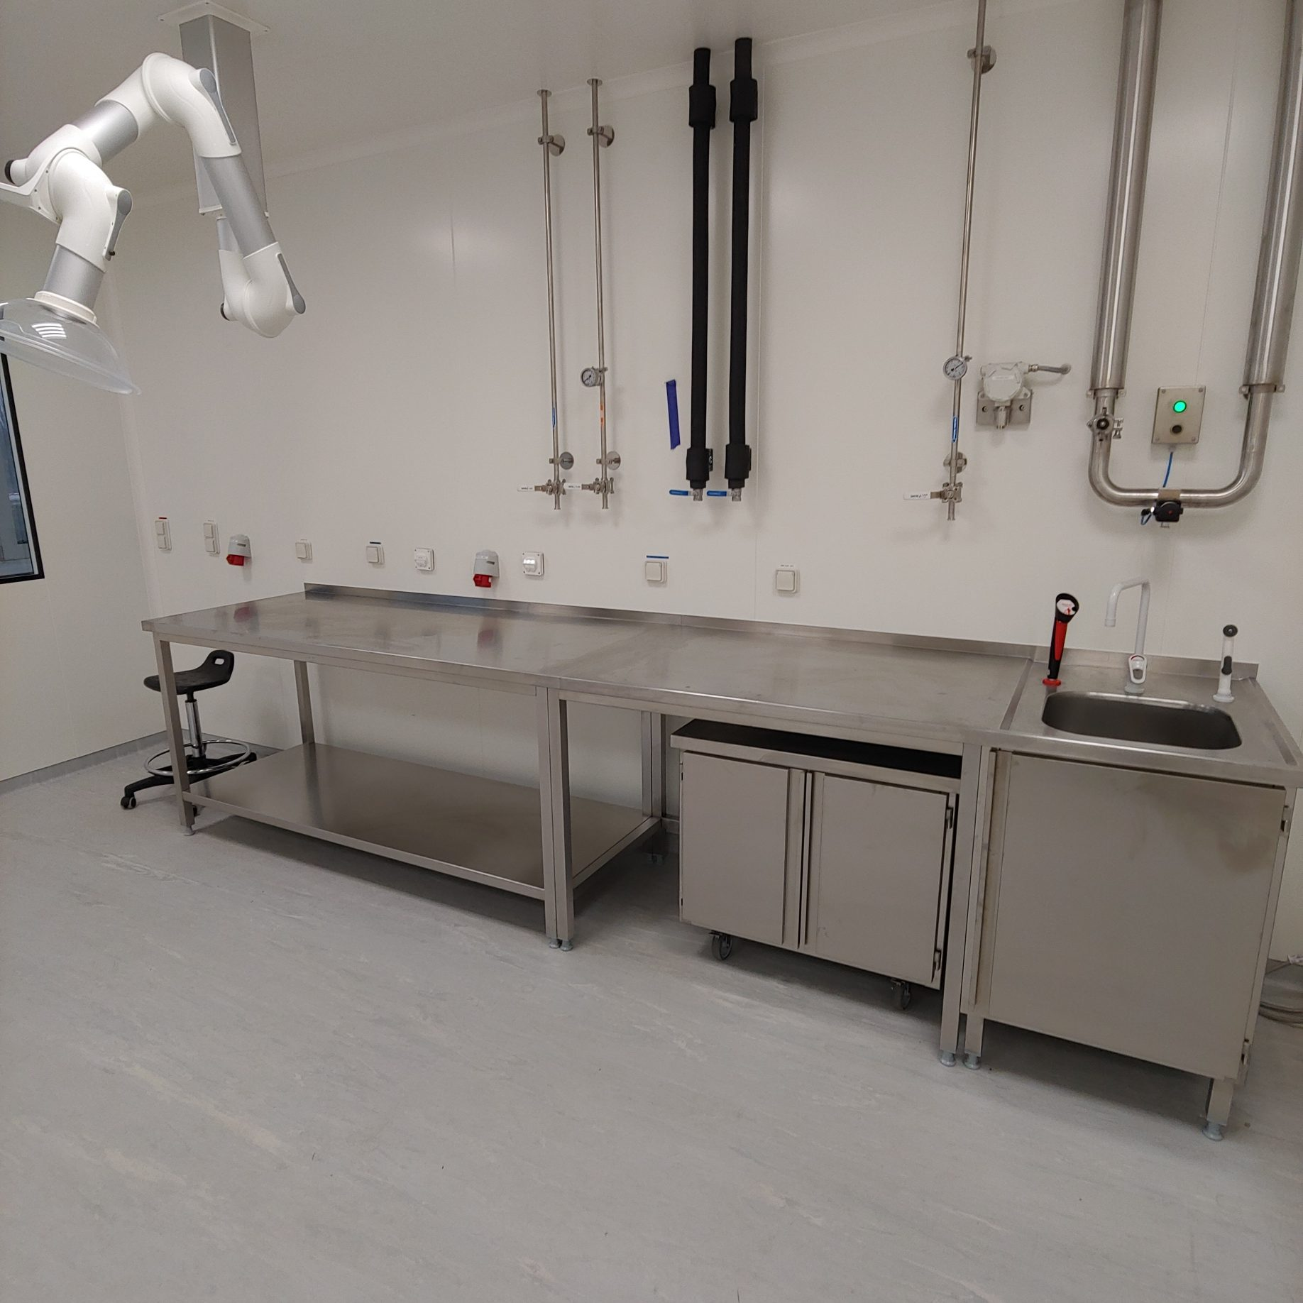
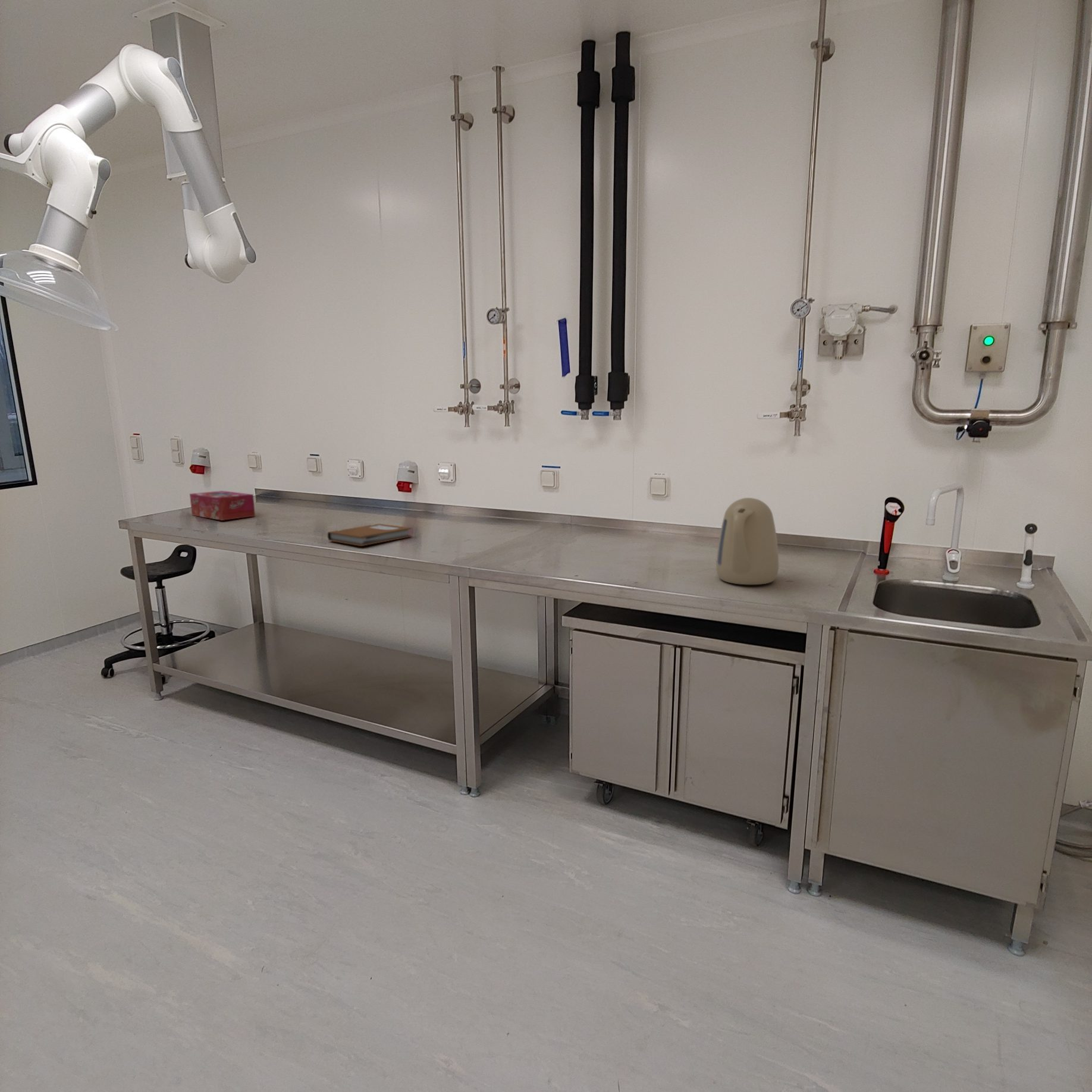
+ tissue box (222, 504)
+ kettle (747, 539)
+ notebook (371, 534)
